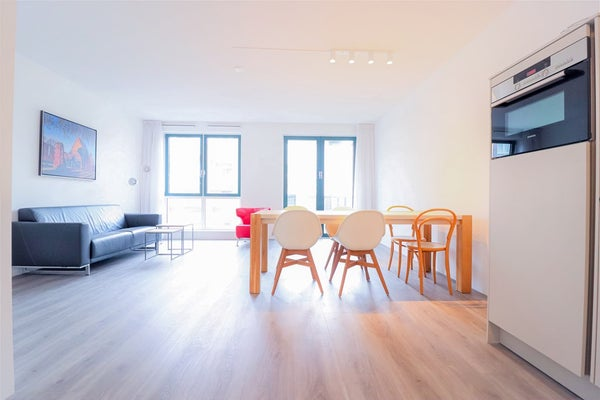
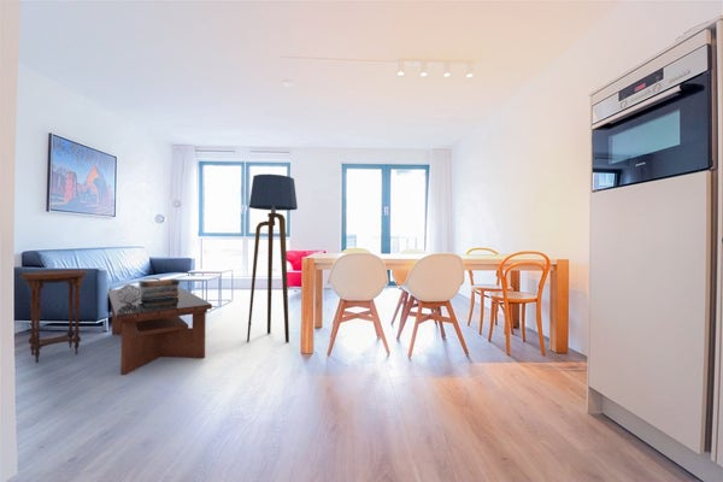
+ book stack (158, 288)
+ side table (69, 312)
+ floor lamp (271, 258)
+ decorative ball (129, 293)
+ coffee table (153, 321)
